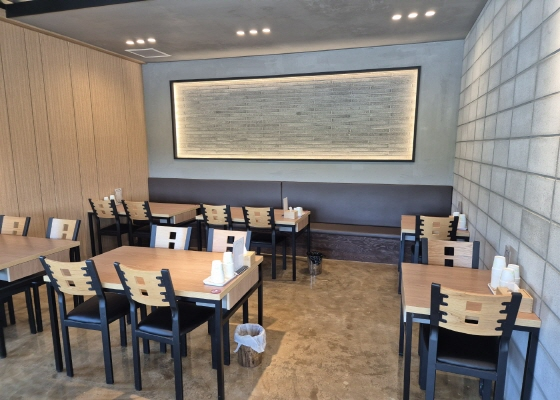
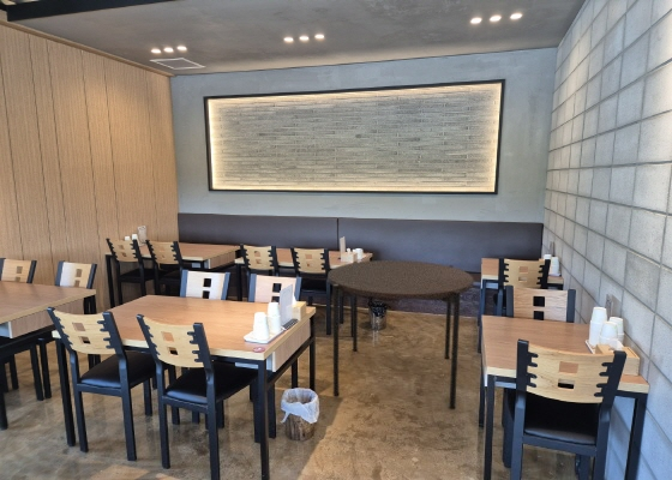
+ dining table (397, 298)
